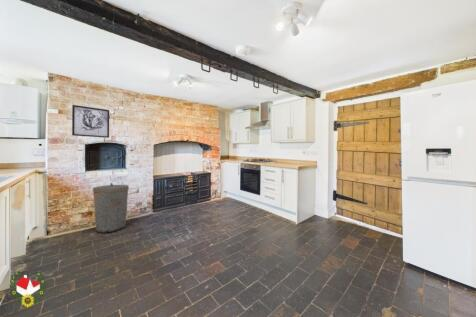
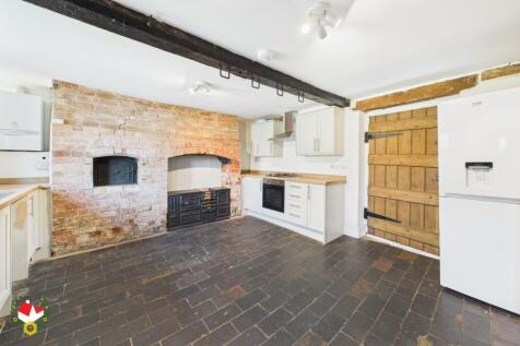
- trash can (111, 205)
- wall art (91, 122)
